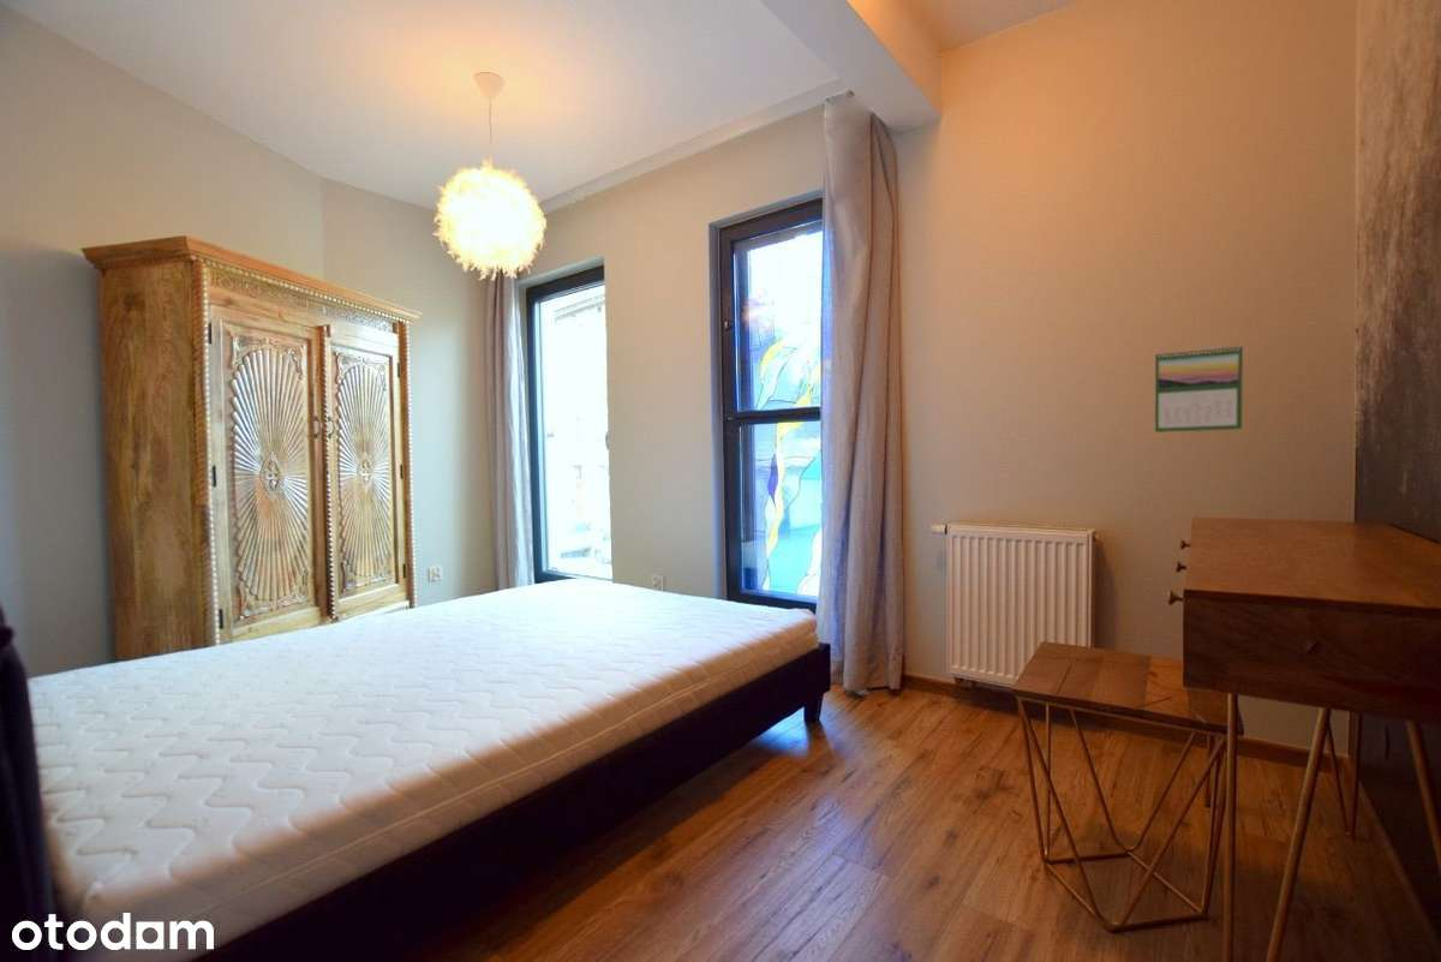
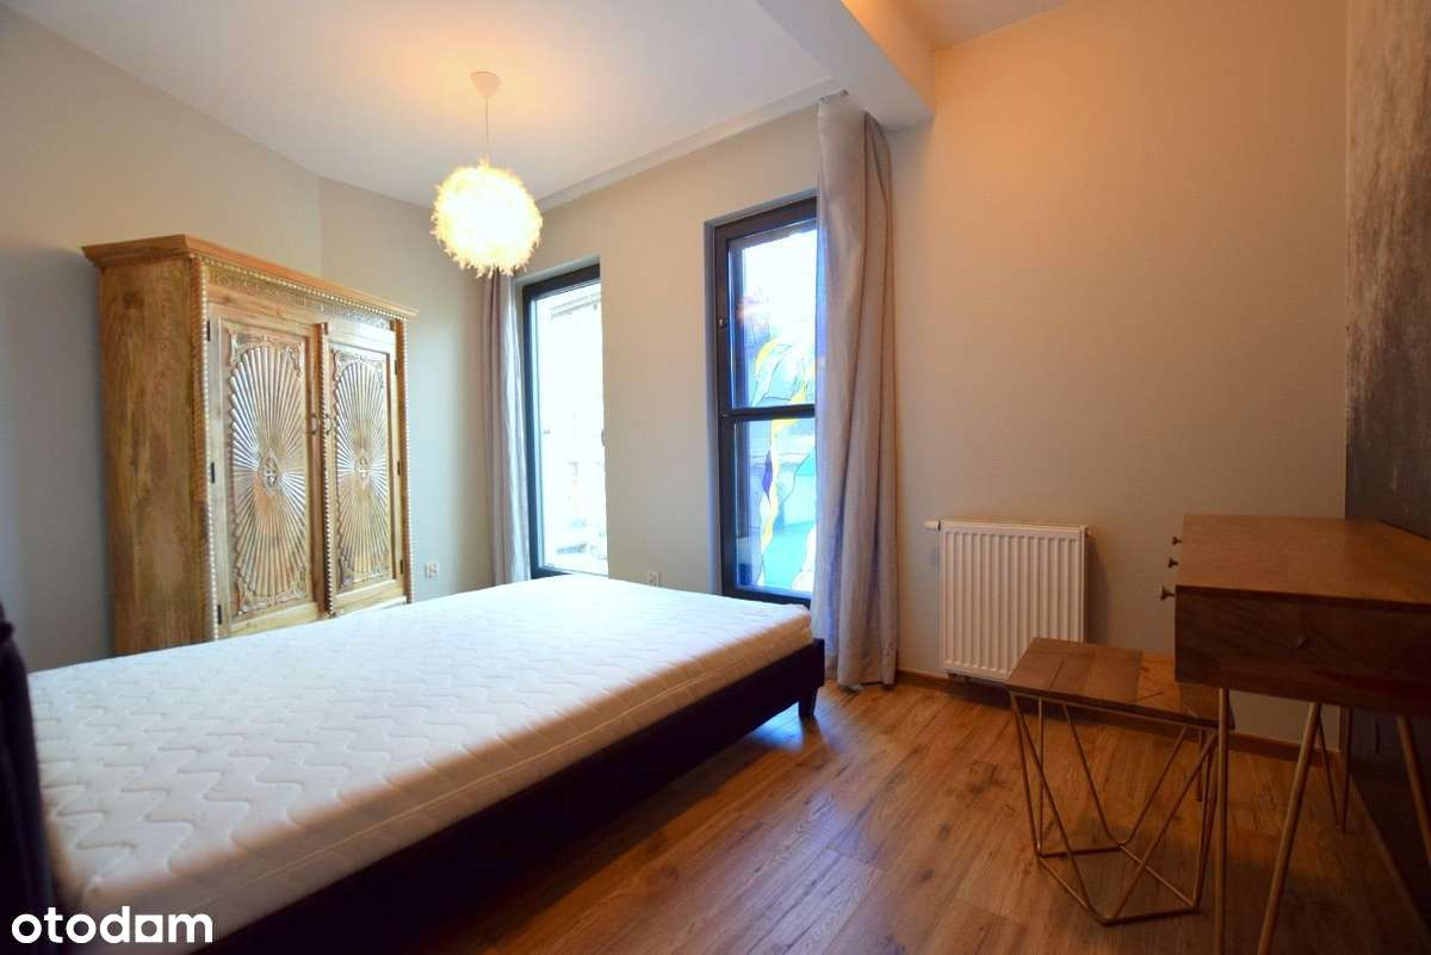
- calendar (1196, 388)
